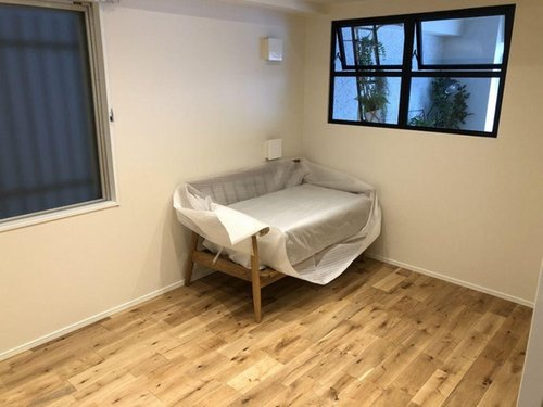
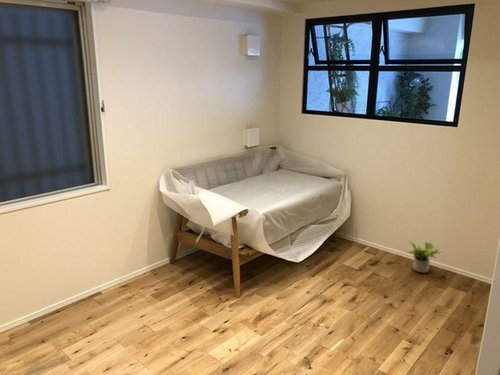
+ potted plant (422, 256)
